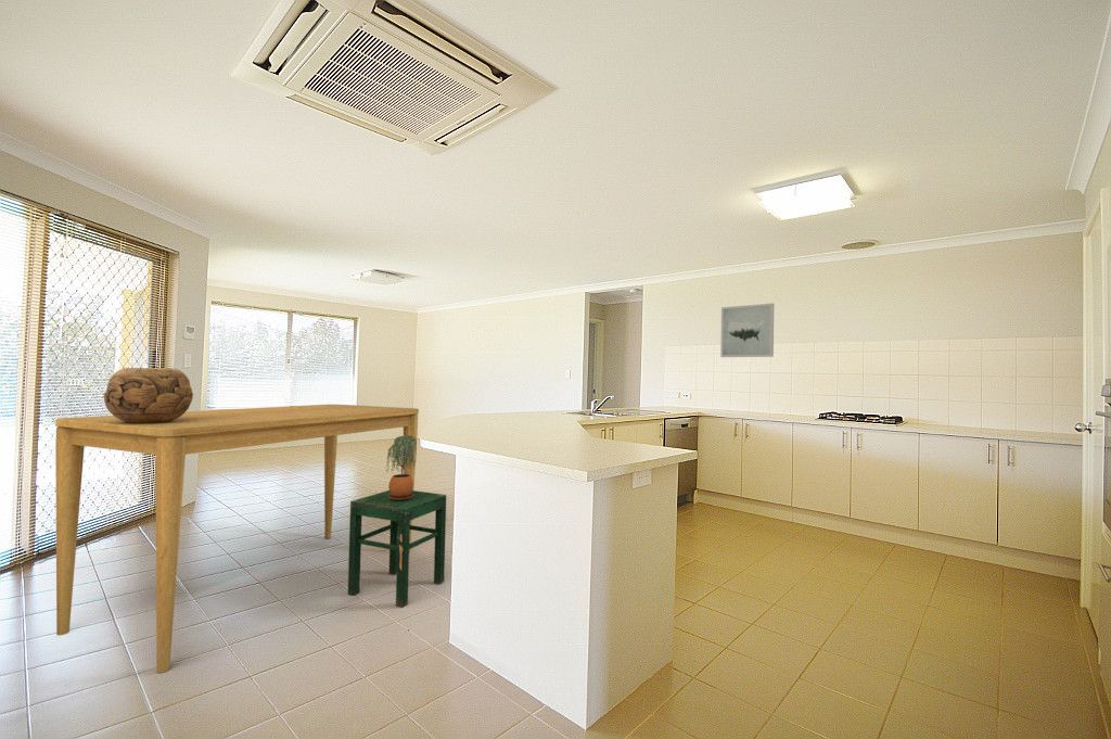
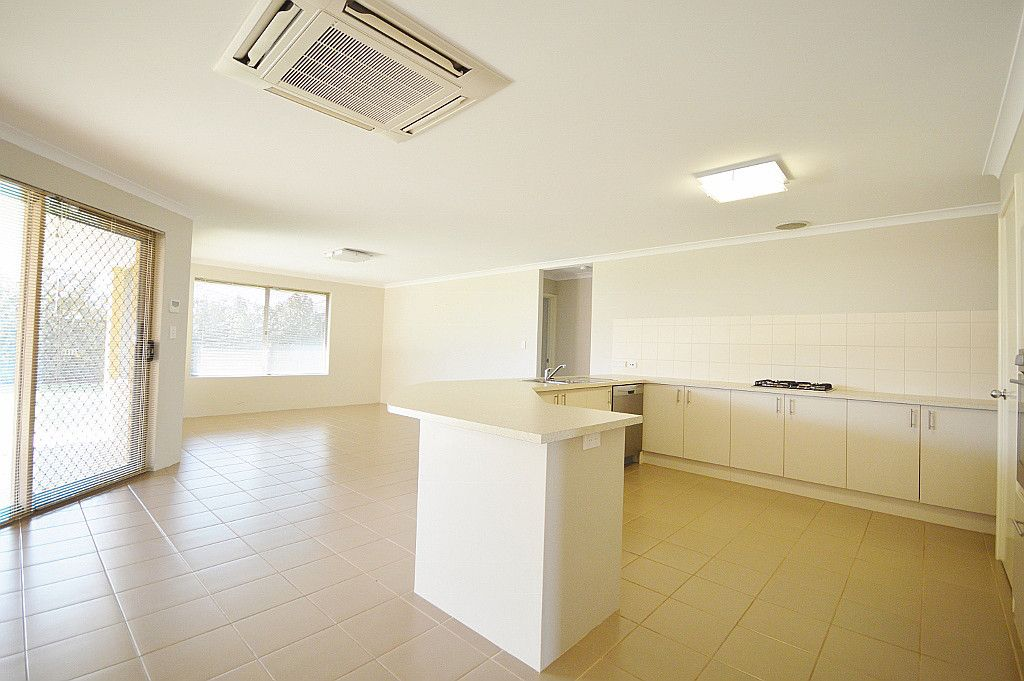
- wall art (746, 331)
- dining table (324, 498)
- decorative bowl (150, 394)
- stool (398, 543)
- potted plant (401, 467)
